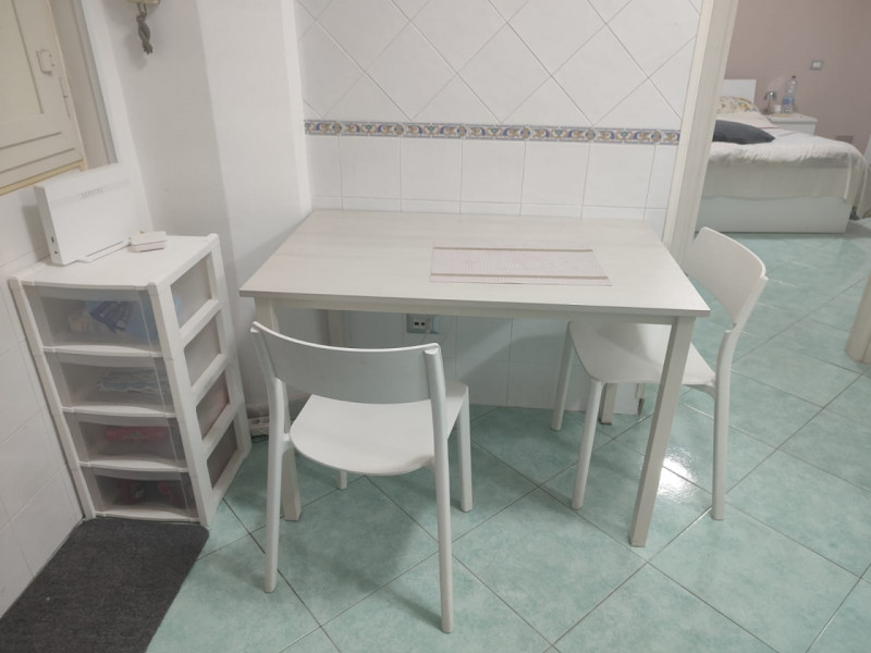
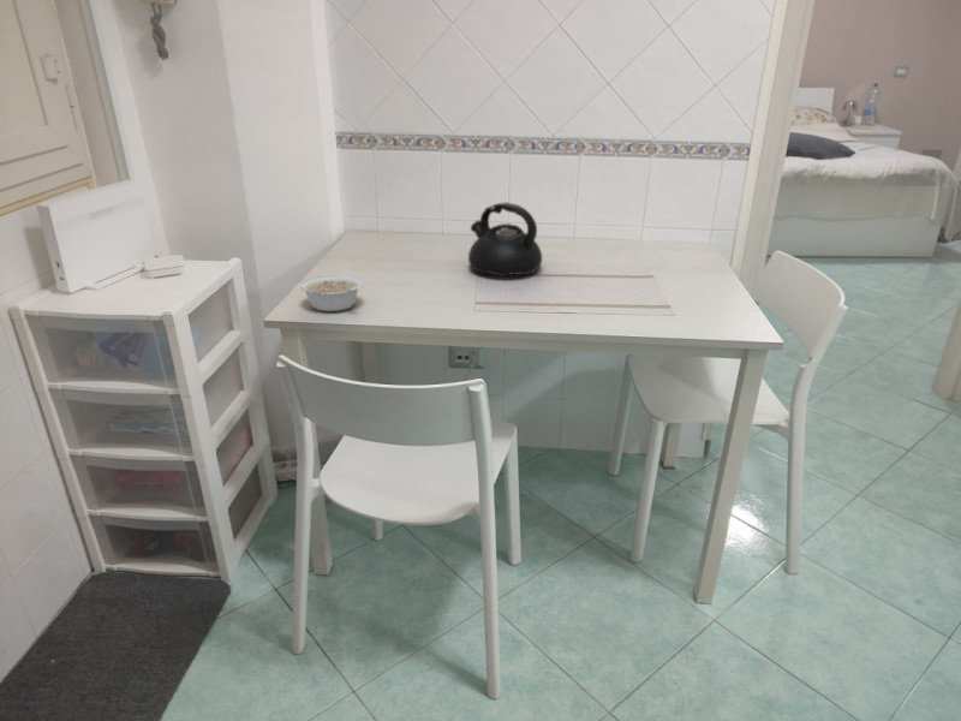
+ legume (334, 292)
+ teapot (503, 234)
